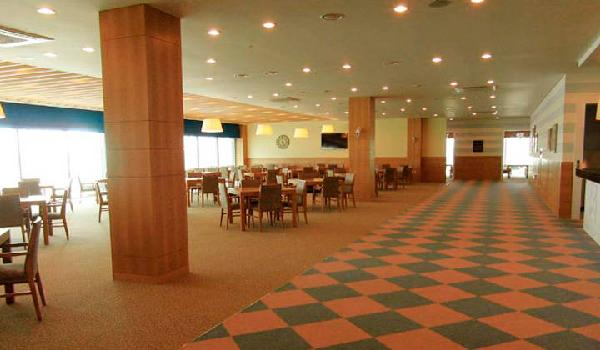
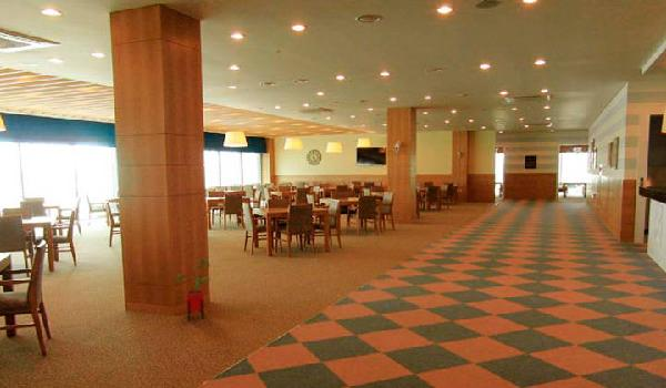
+ house plant (198, 288)
